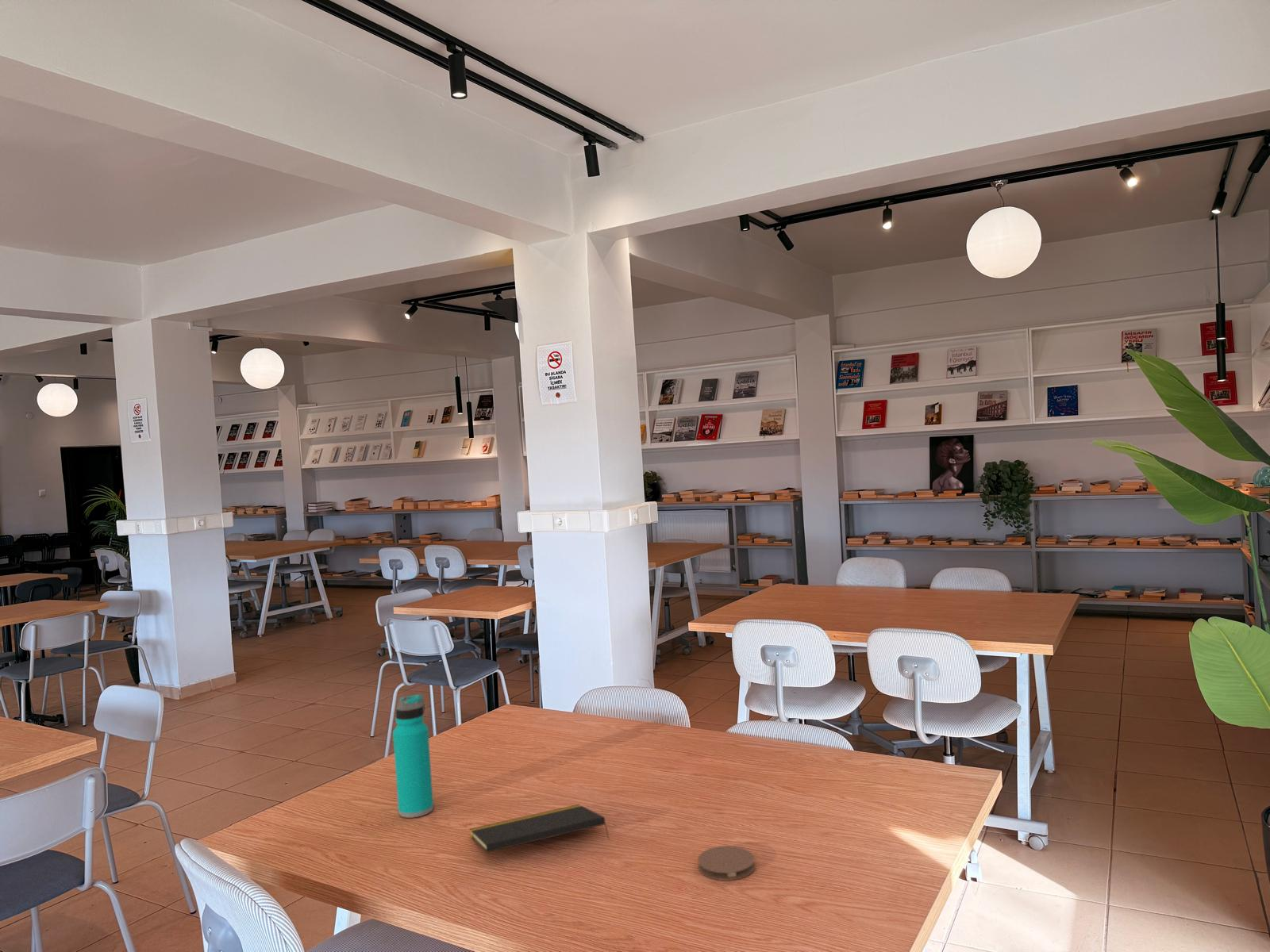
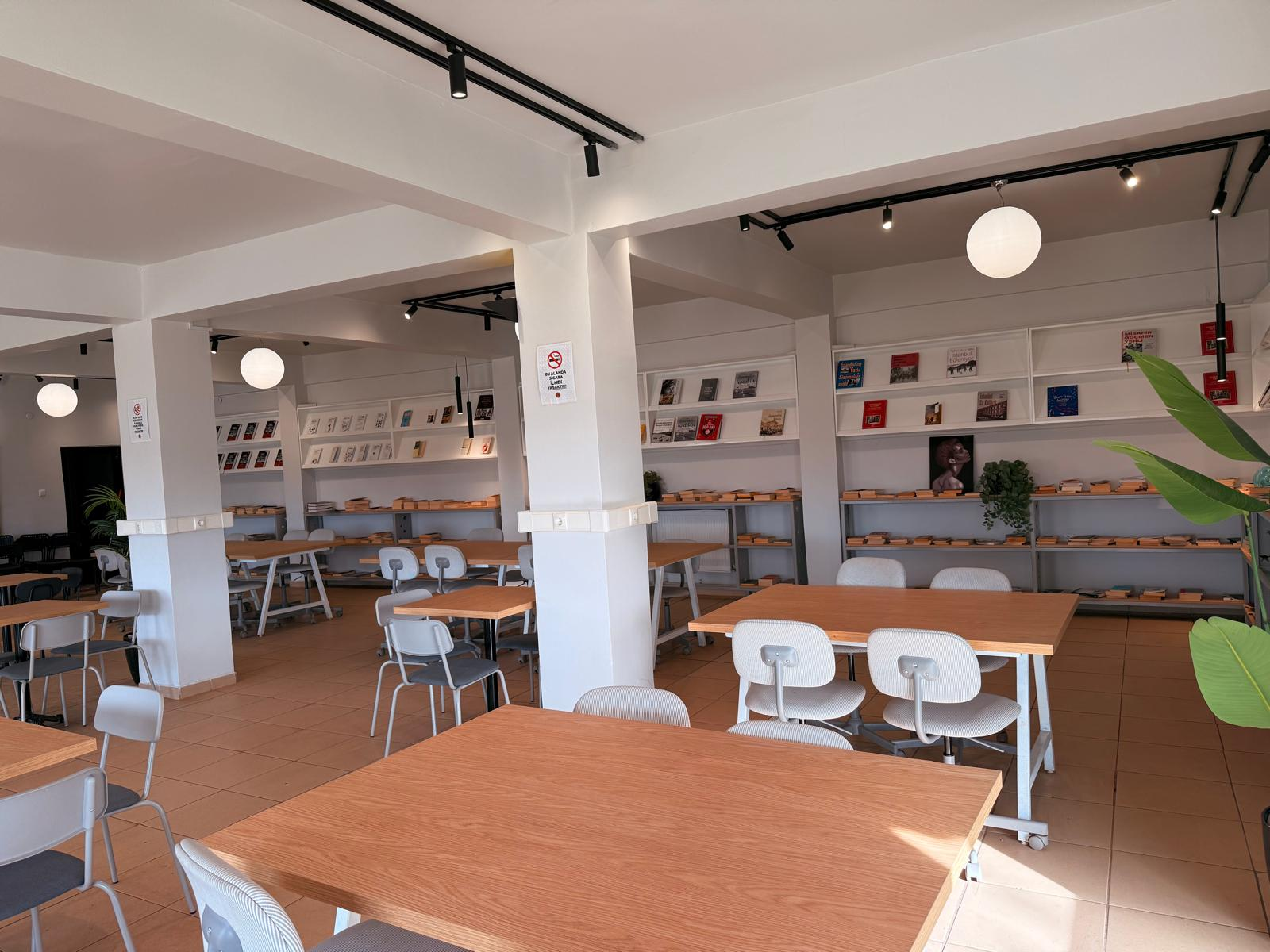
- notepad (536, 827)
- coaster (726, 862)
- water bottle (412, 754)
